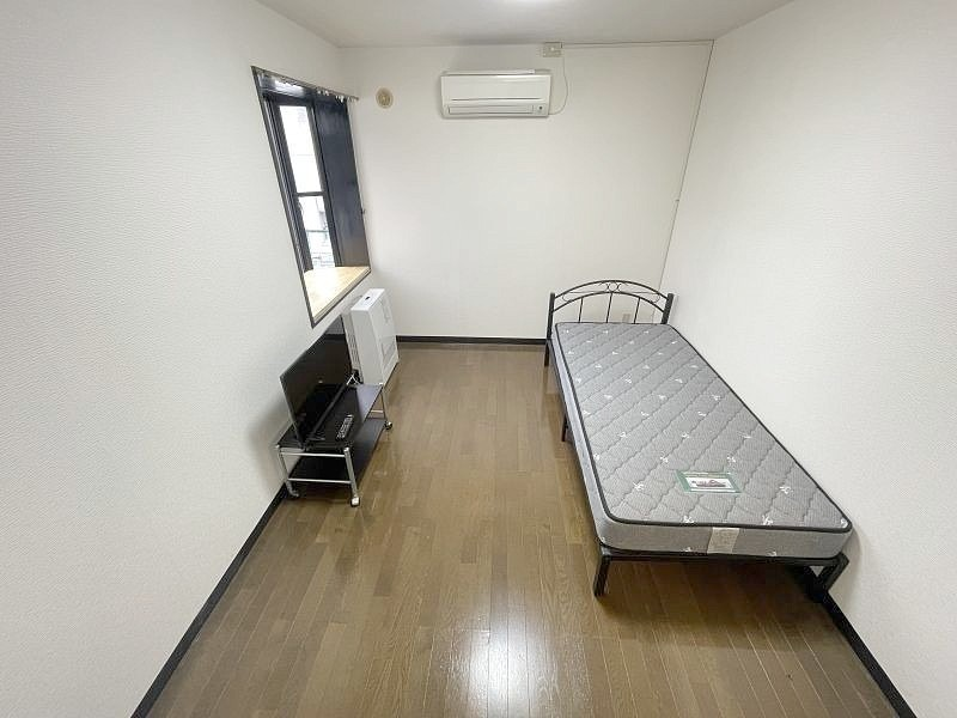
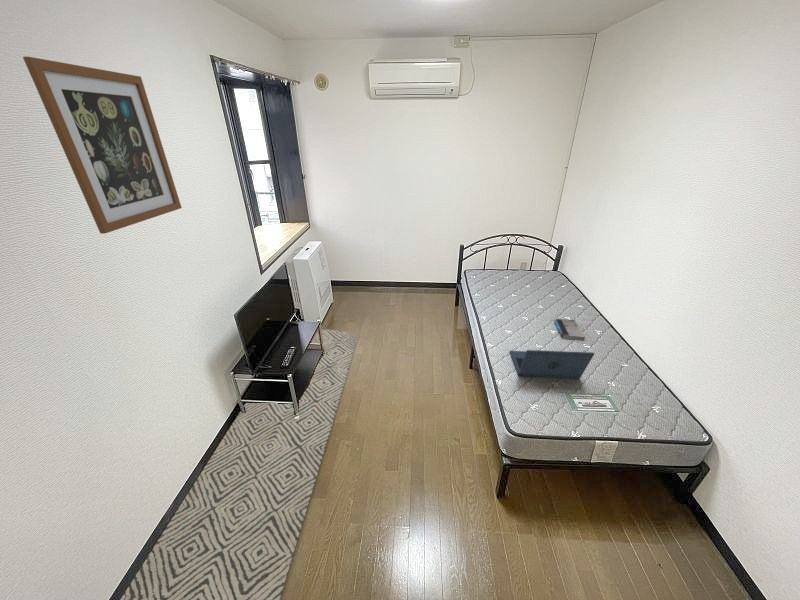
+ rug (284, 419)
+ laptop (547, 352)
+ book (568, 328)
+ wall art (121, 150)
